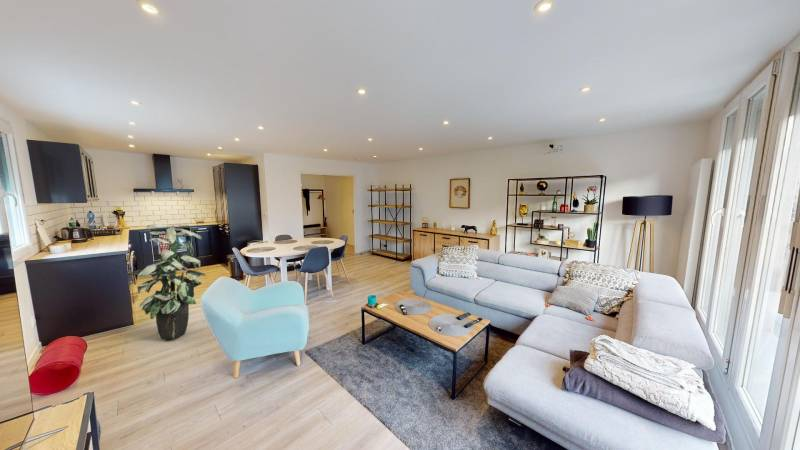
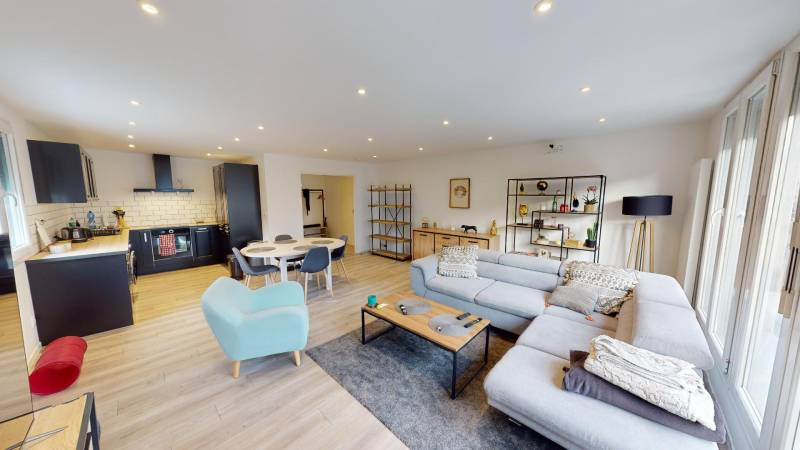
- indoor plant (169, 279)
